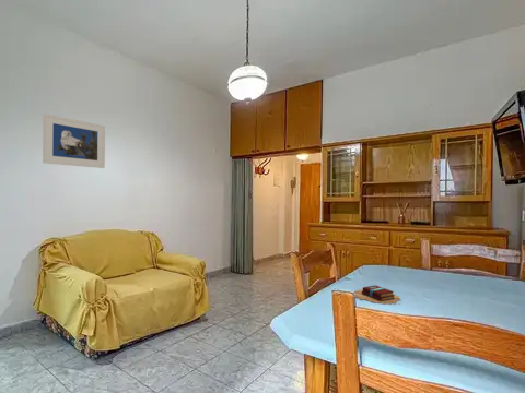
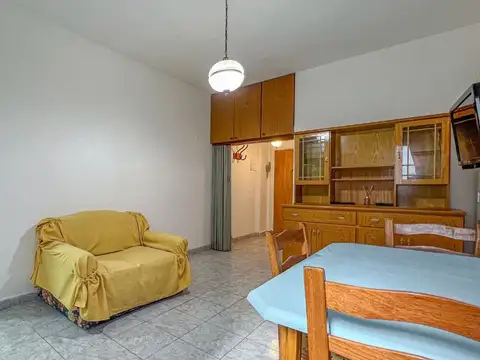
- book (377, 293)
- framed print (75, 143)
